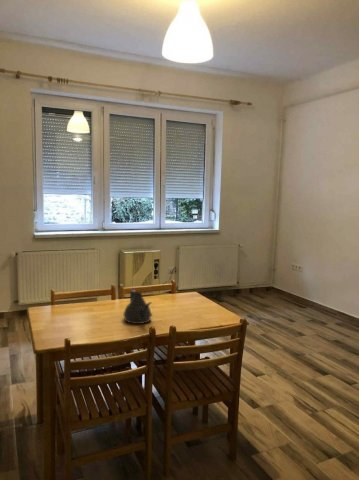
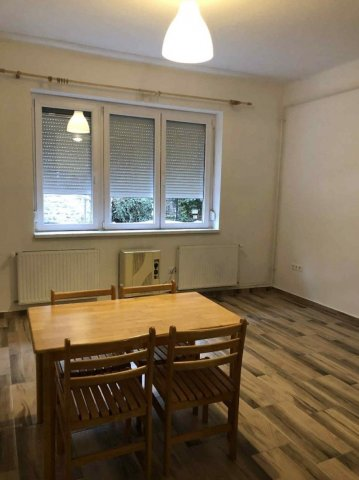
- teapot (139, 308)
